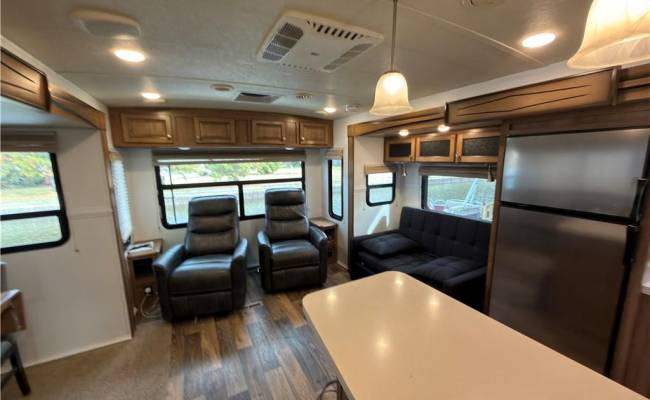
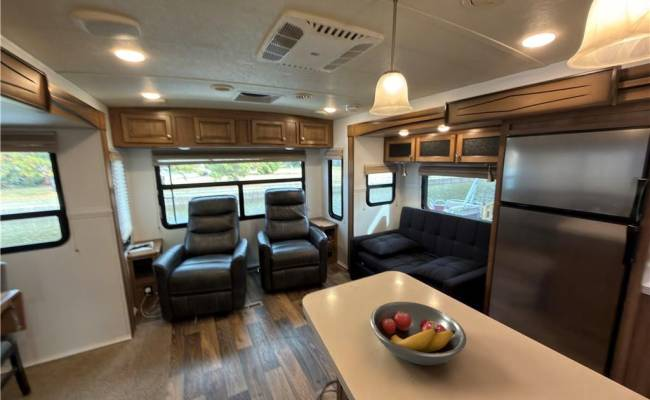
+ fruit bowl (415, 332)
